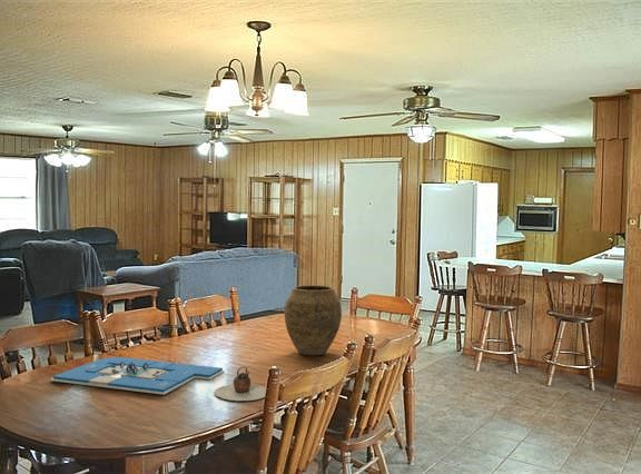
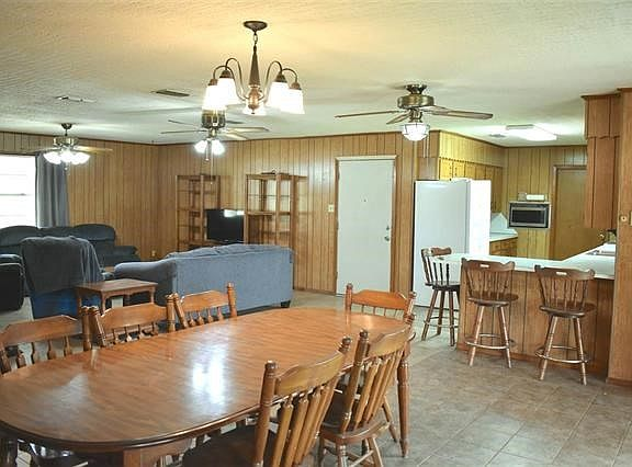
- teapot (241, 379)
- board game (140, 369)
- vase (313, 319)
